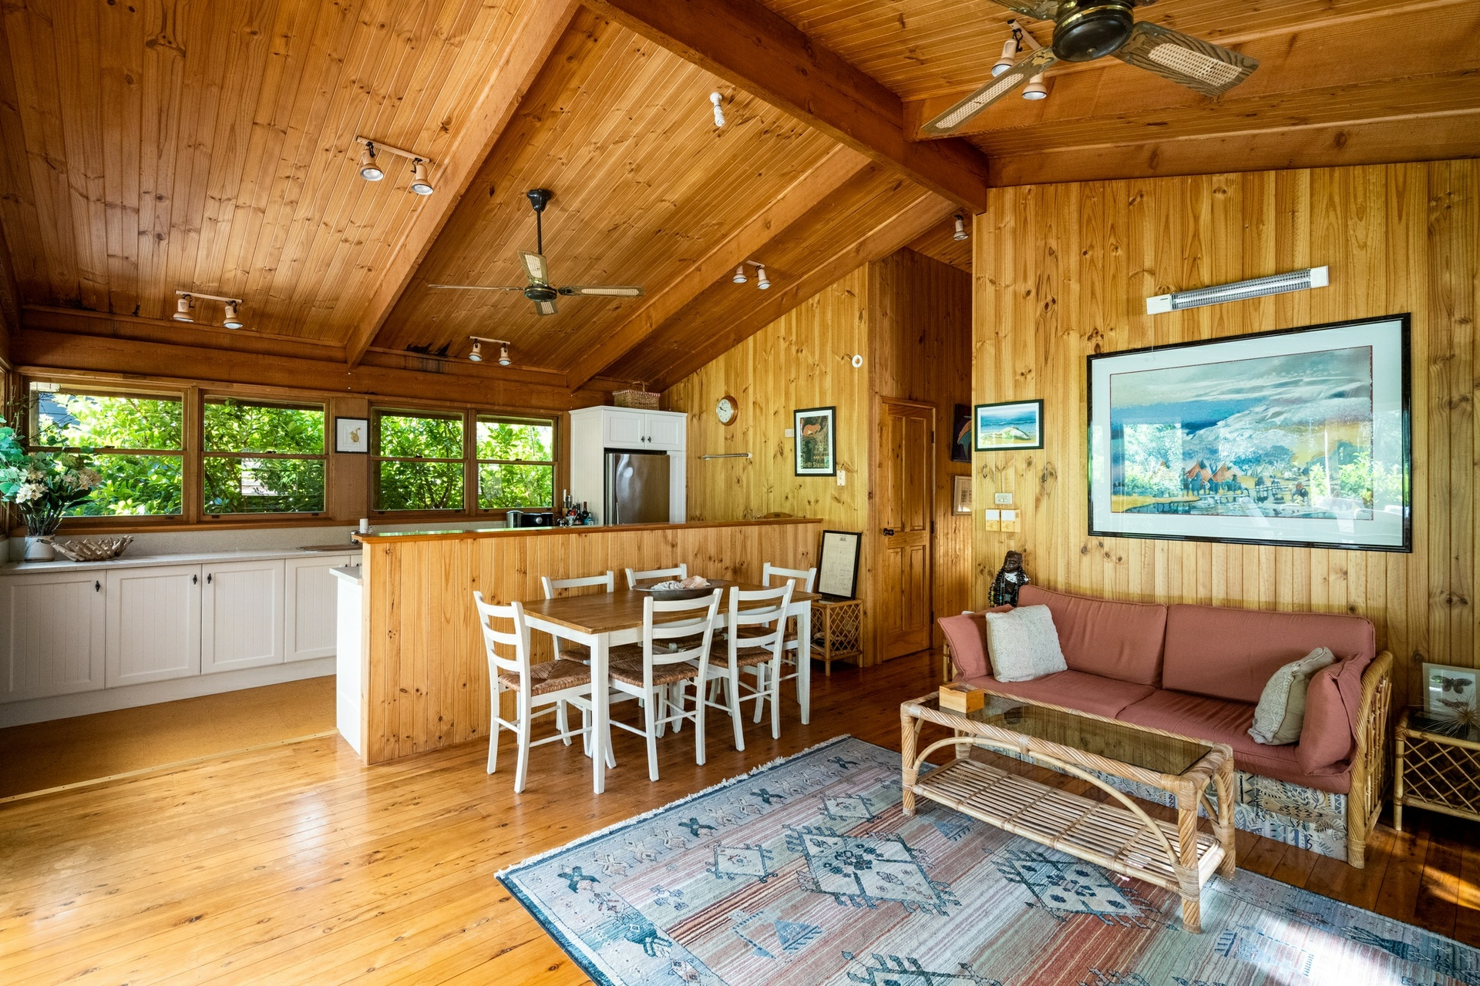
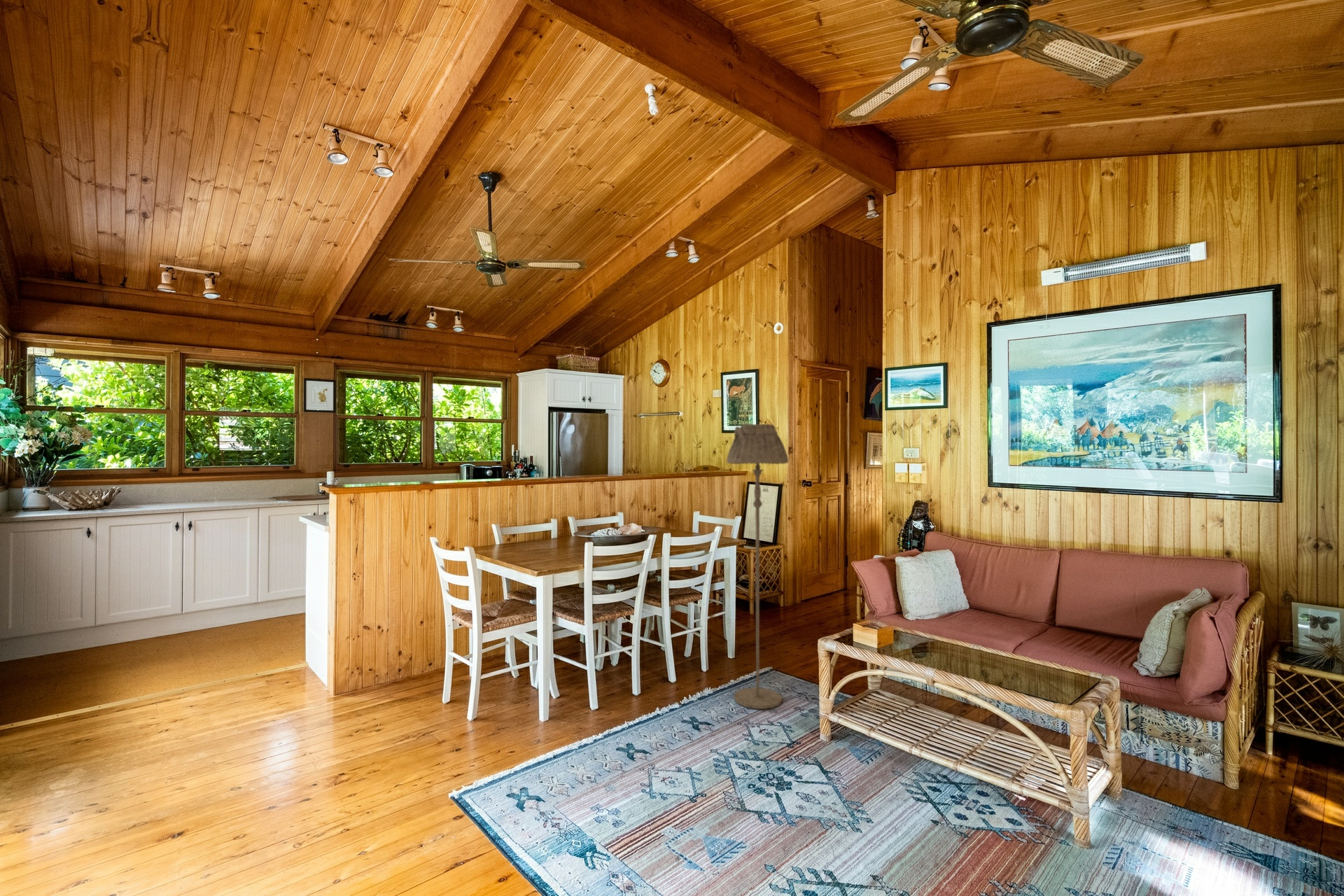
+ floor lamp (757, 561)
